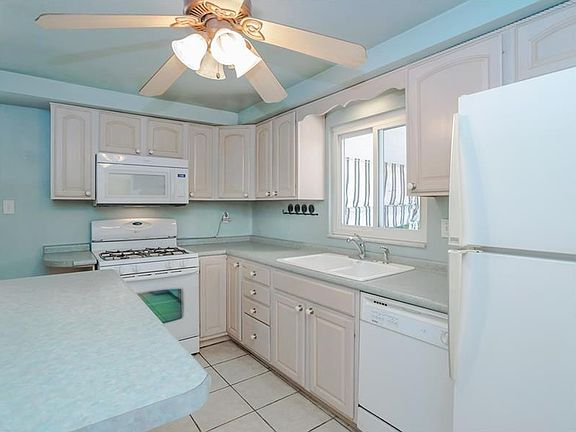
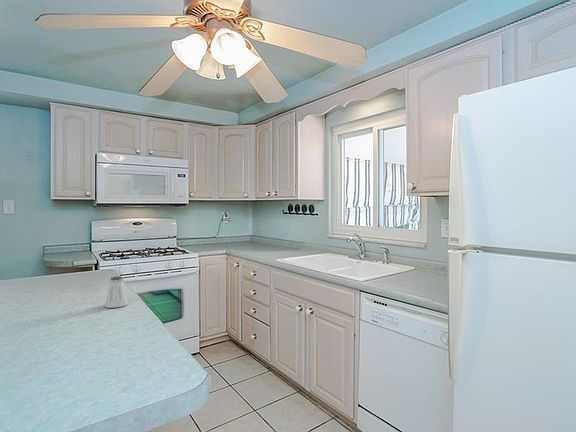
+ saltshaker (116, 291)
